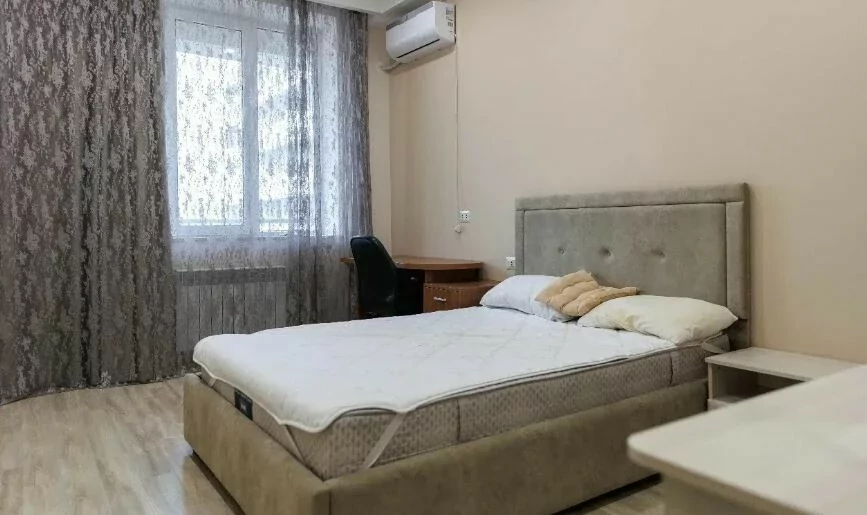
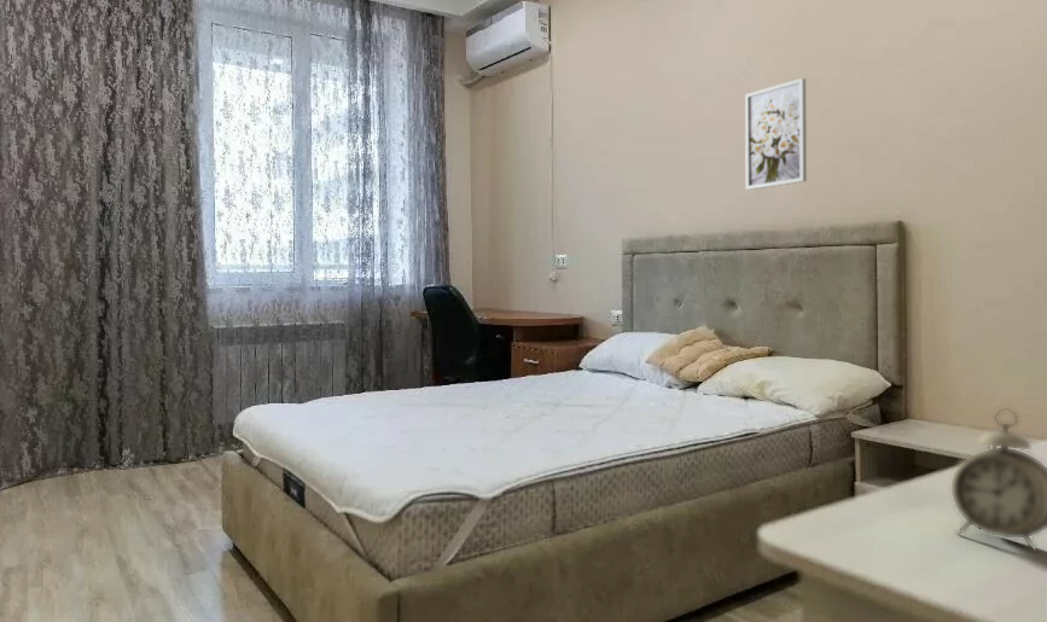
+ alarm clock (1001, 473)
+ wall art (774, 135)
